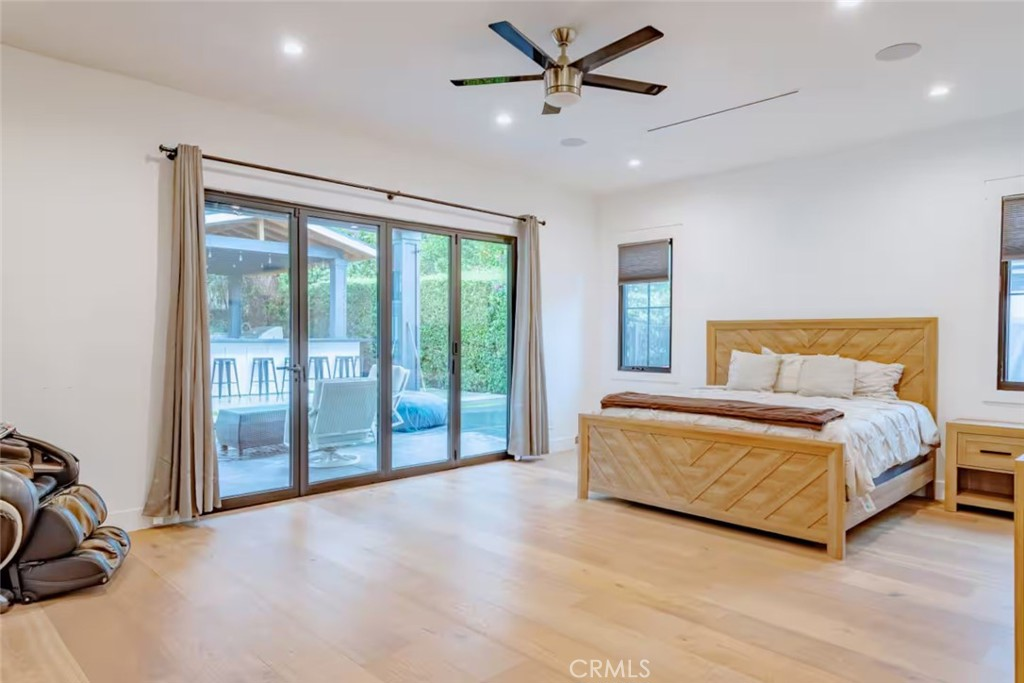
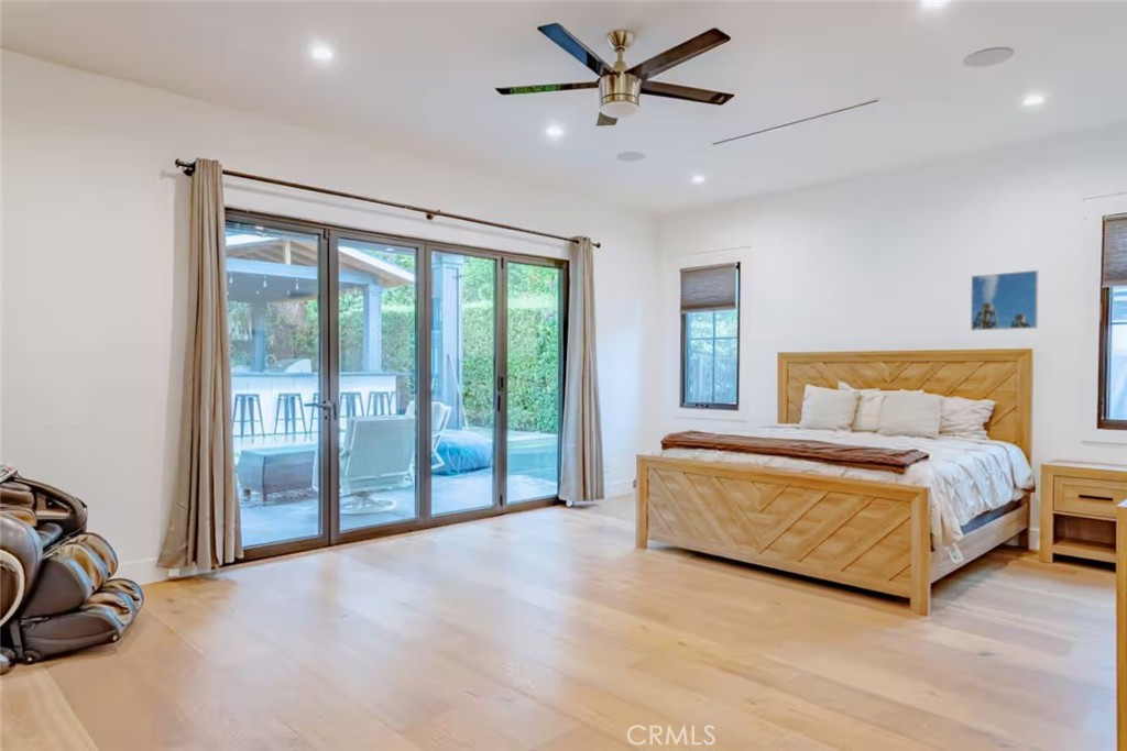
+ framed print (1003, 301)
